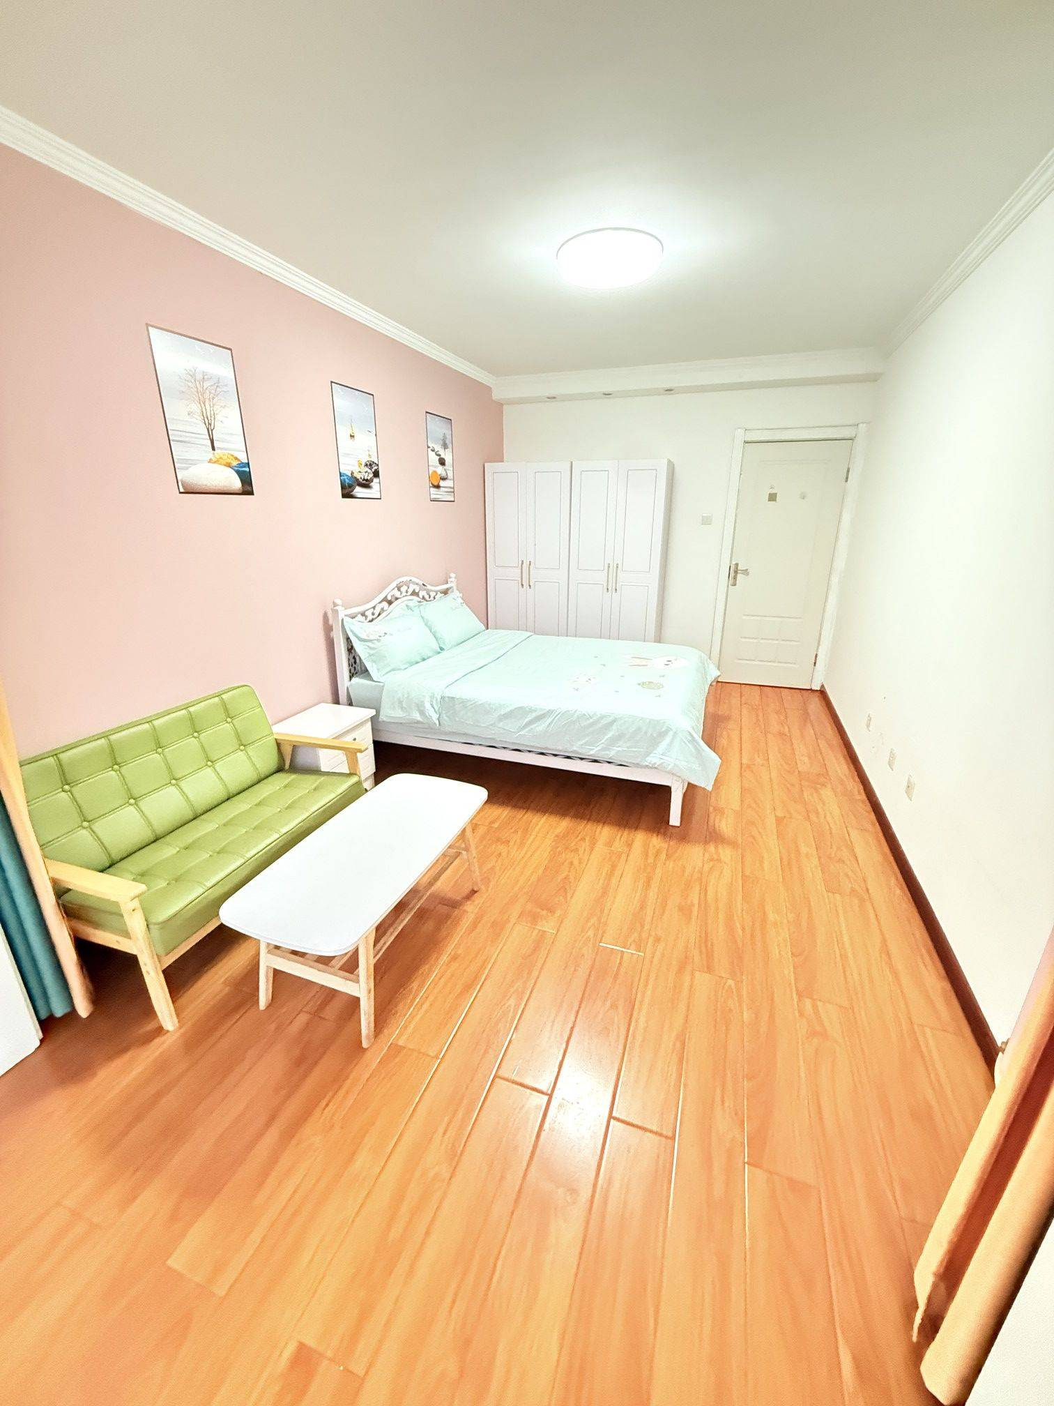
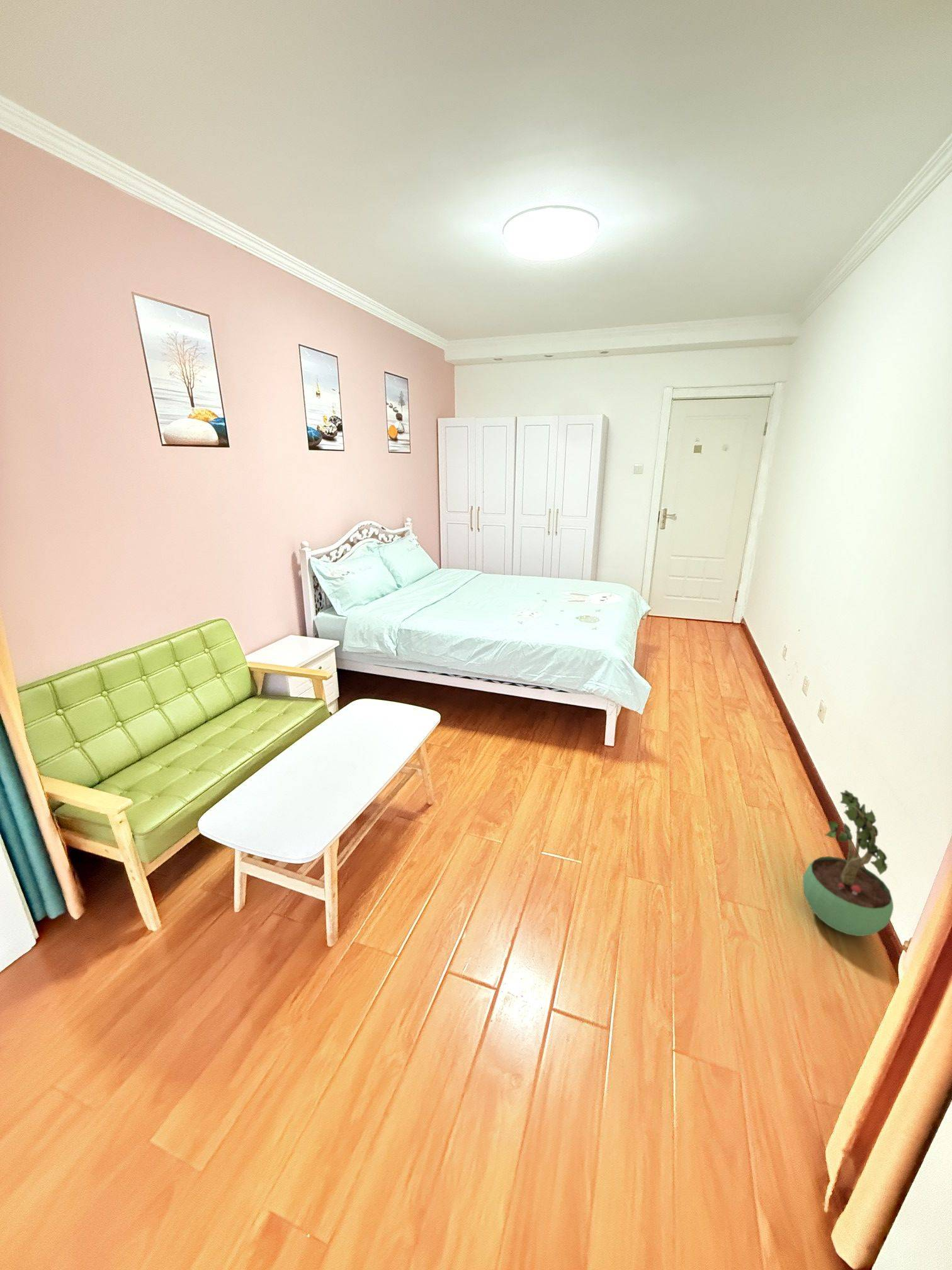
+ potted plant (856, 867)
